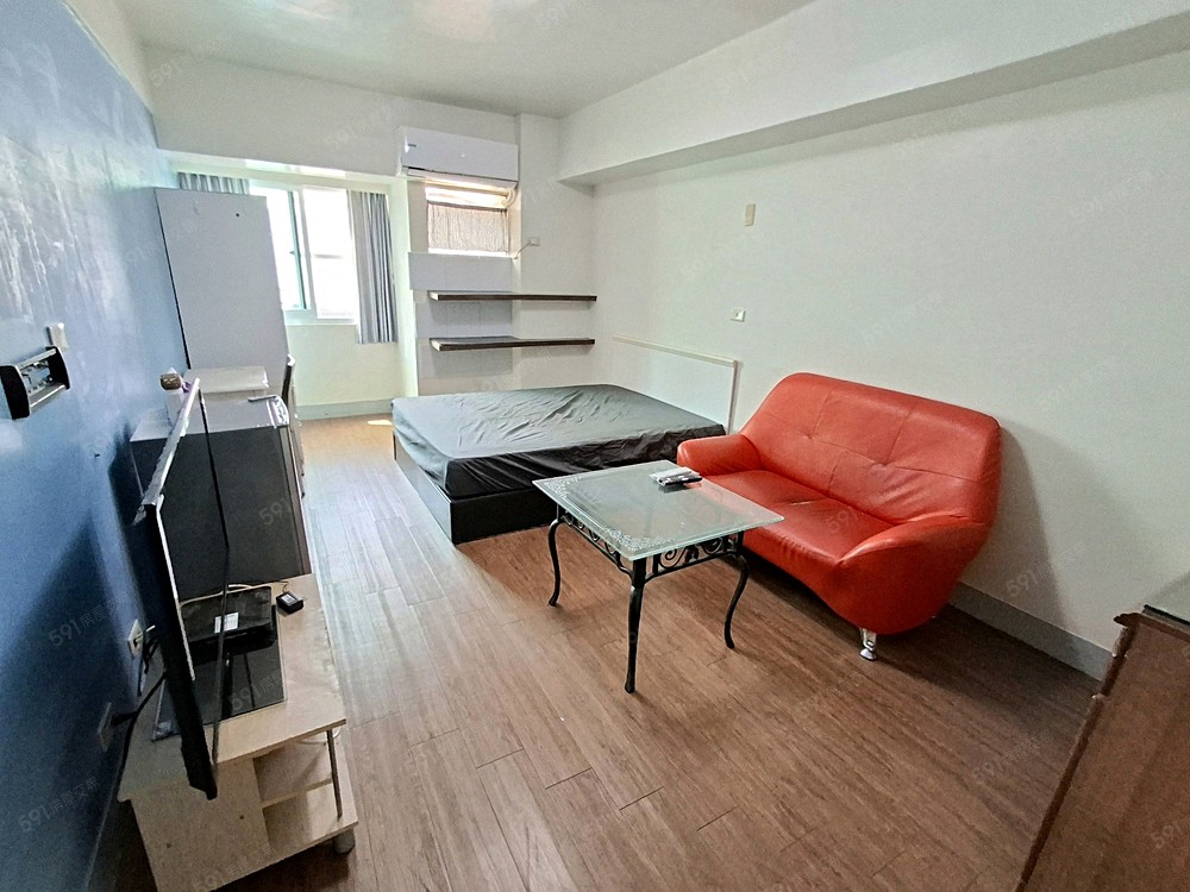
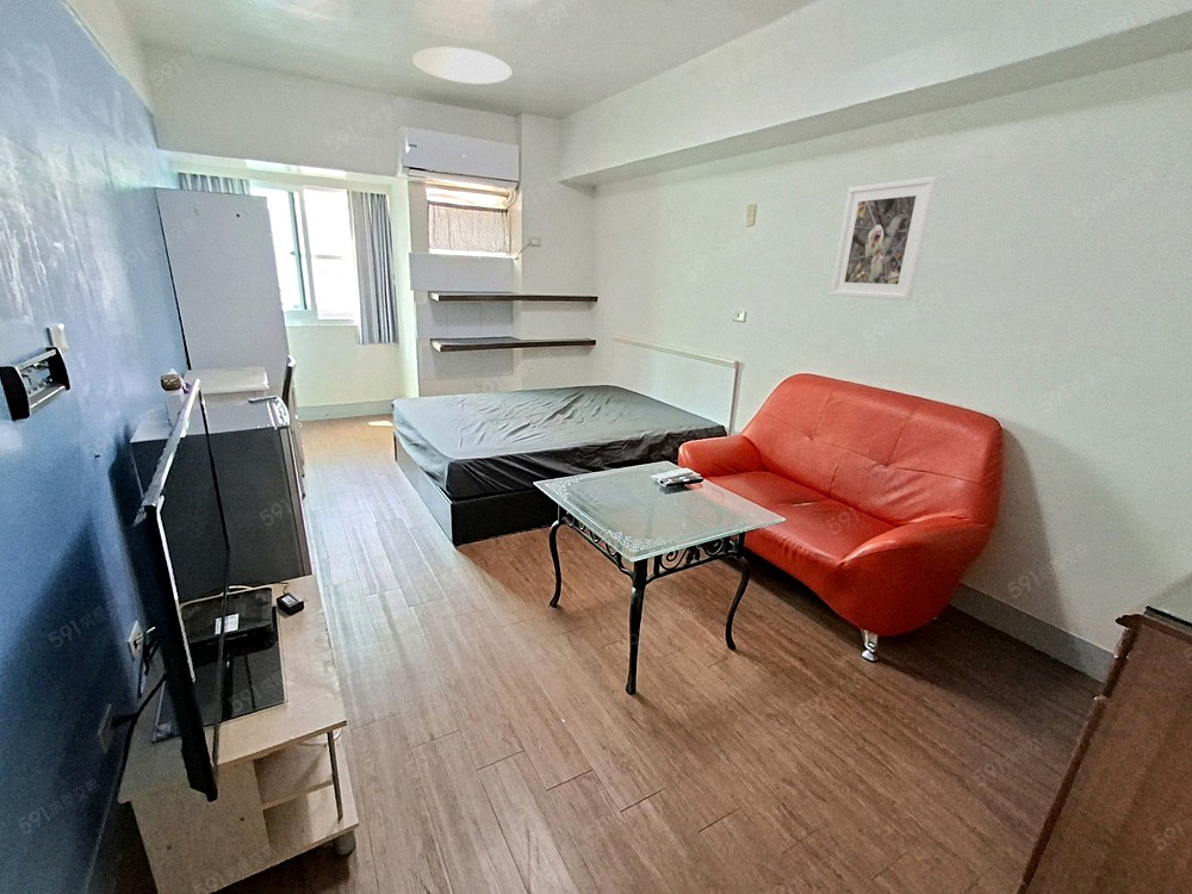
+ ceiling light (462, 62)
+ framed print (879, 241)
